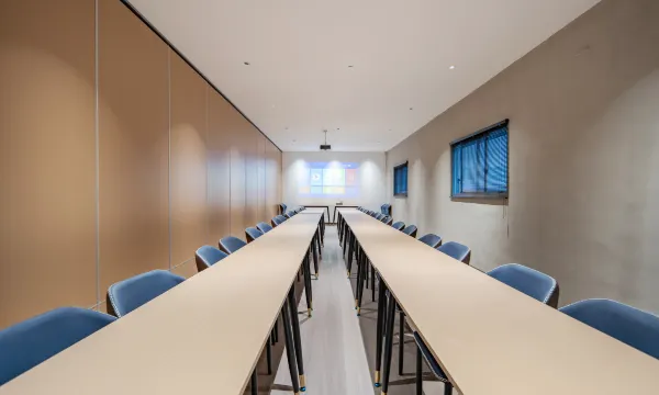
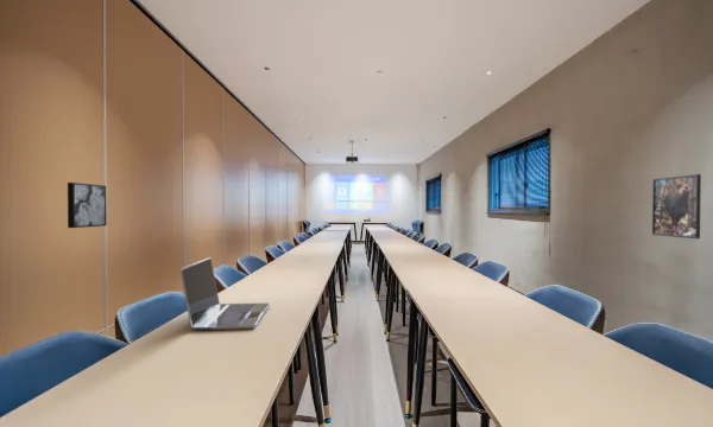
+ laptop (216, 289)
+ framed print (674, 206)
+ wall art (88, 205)
